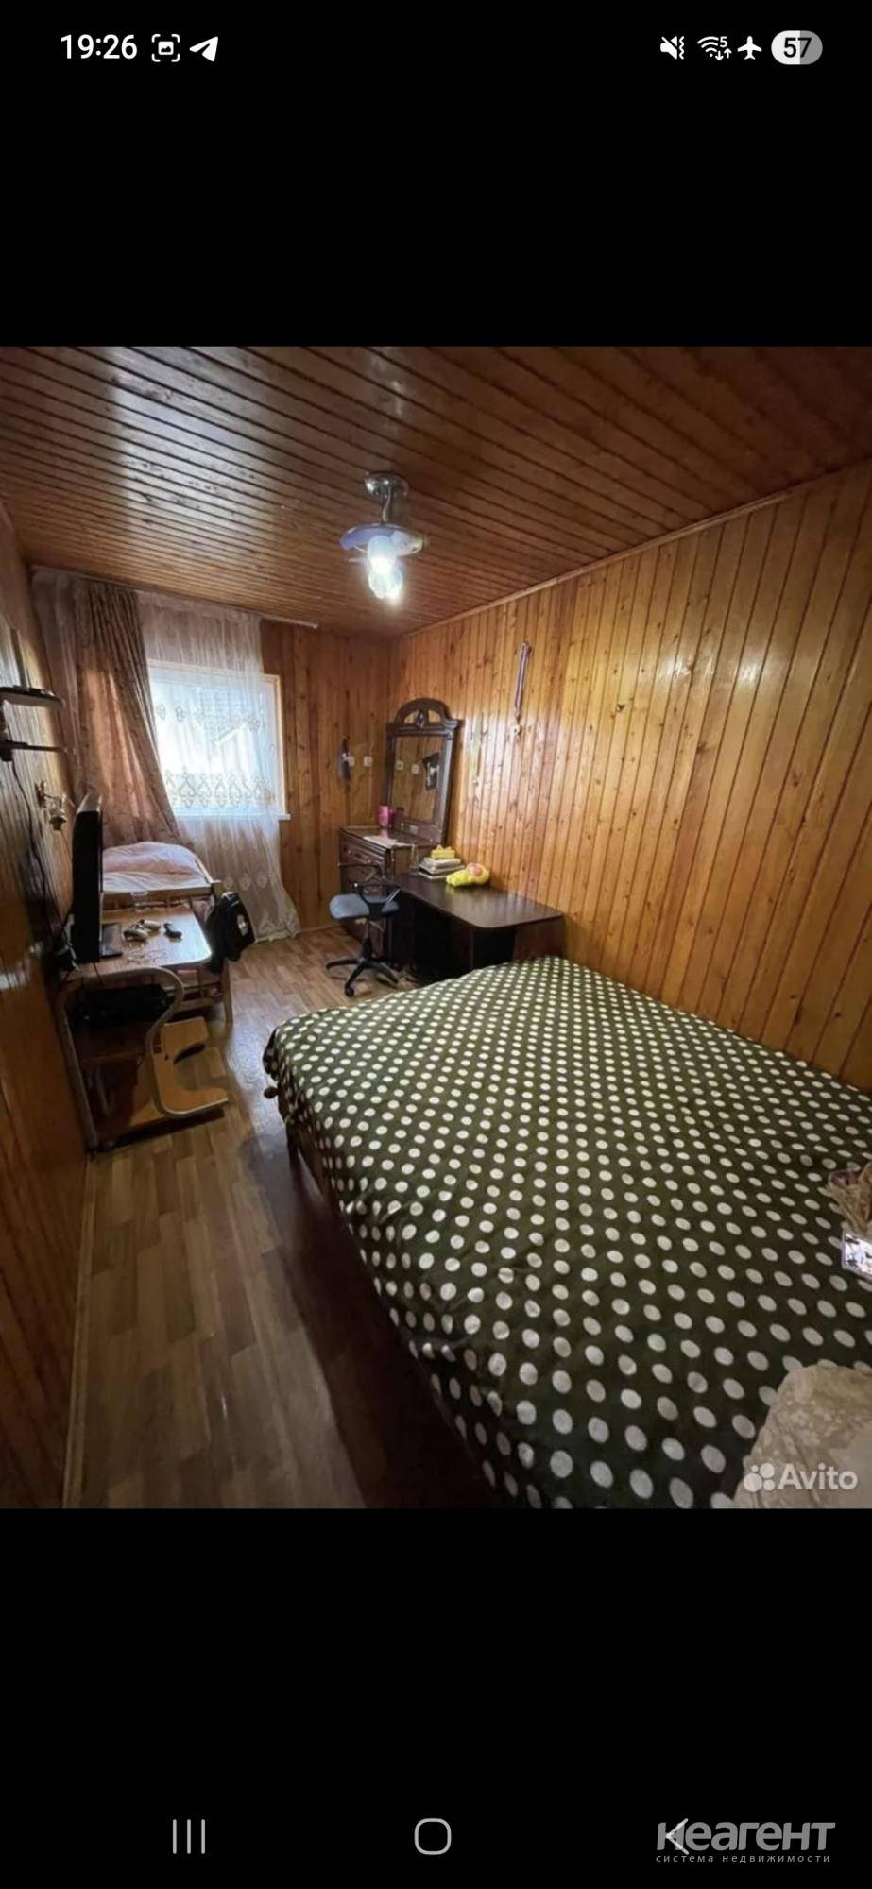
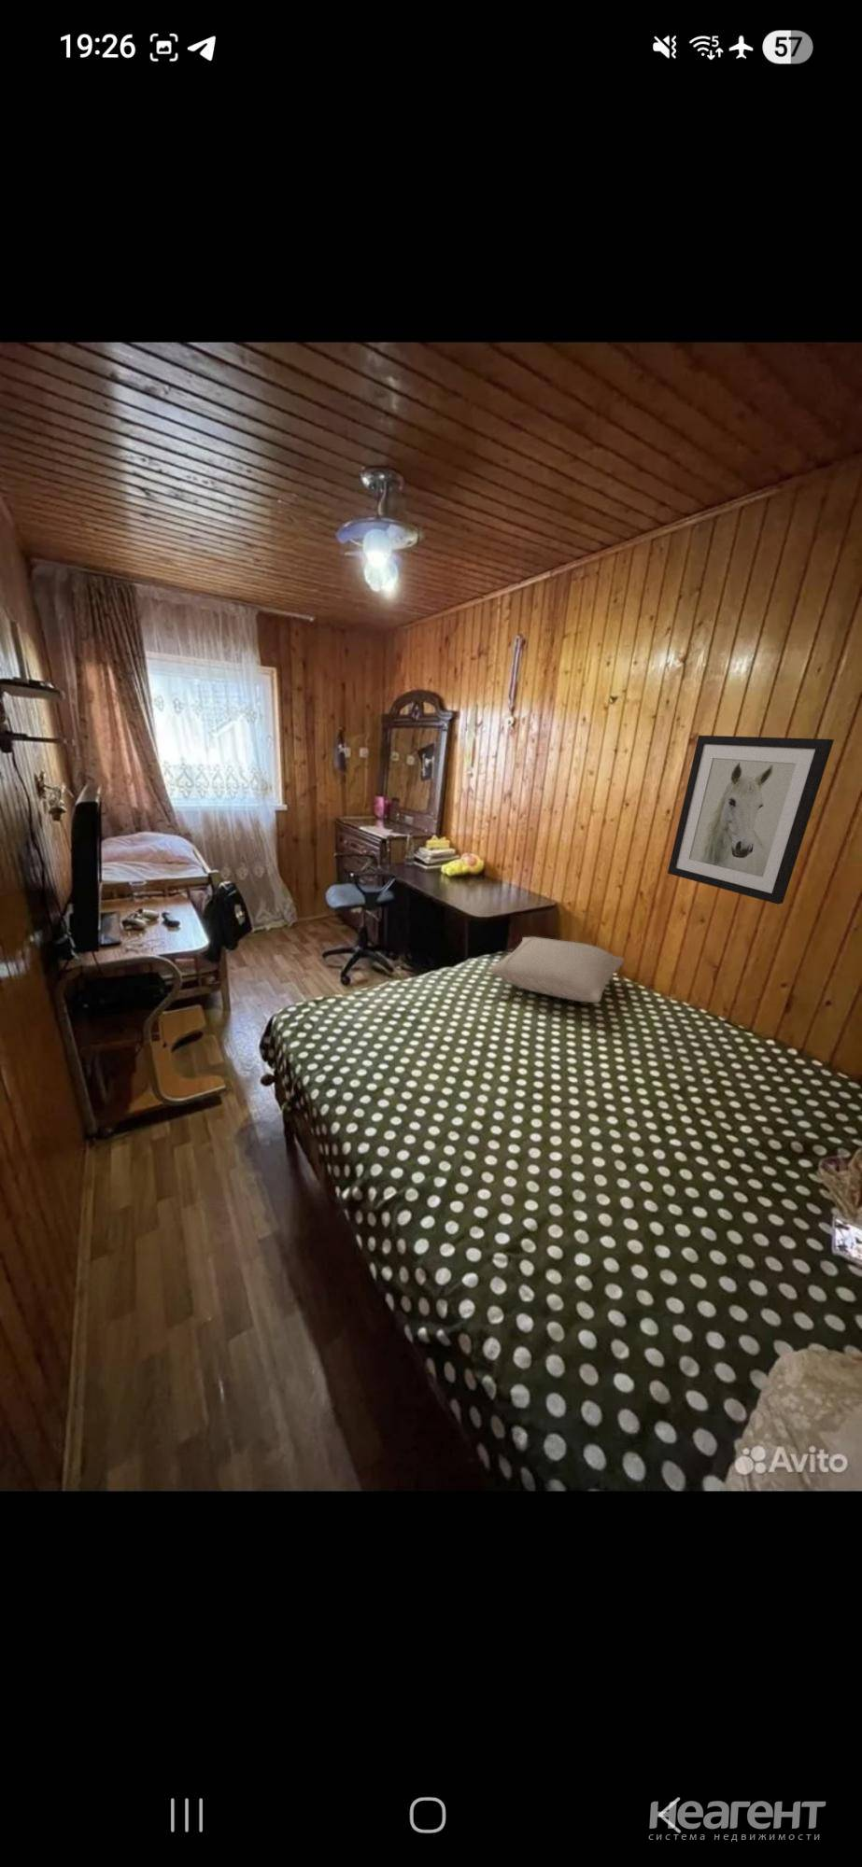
+ pillow (557, 966)
+ wall art (738, 816)
